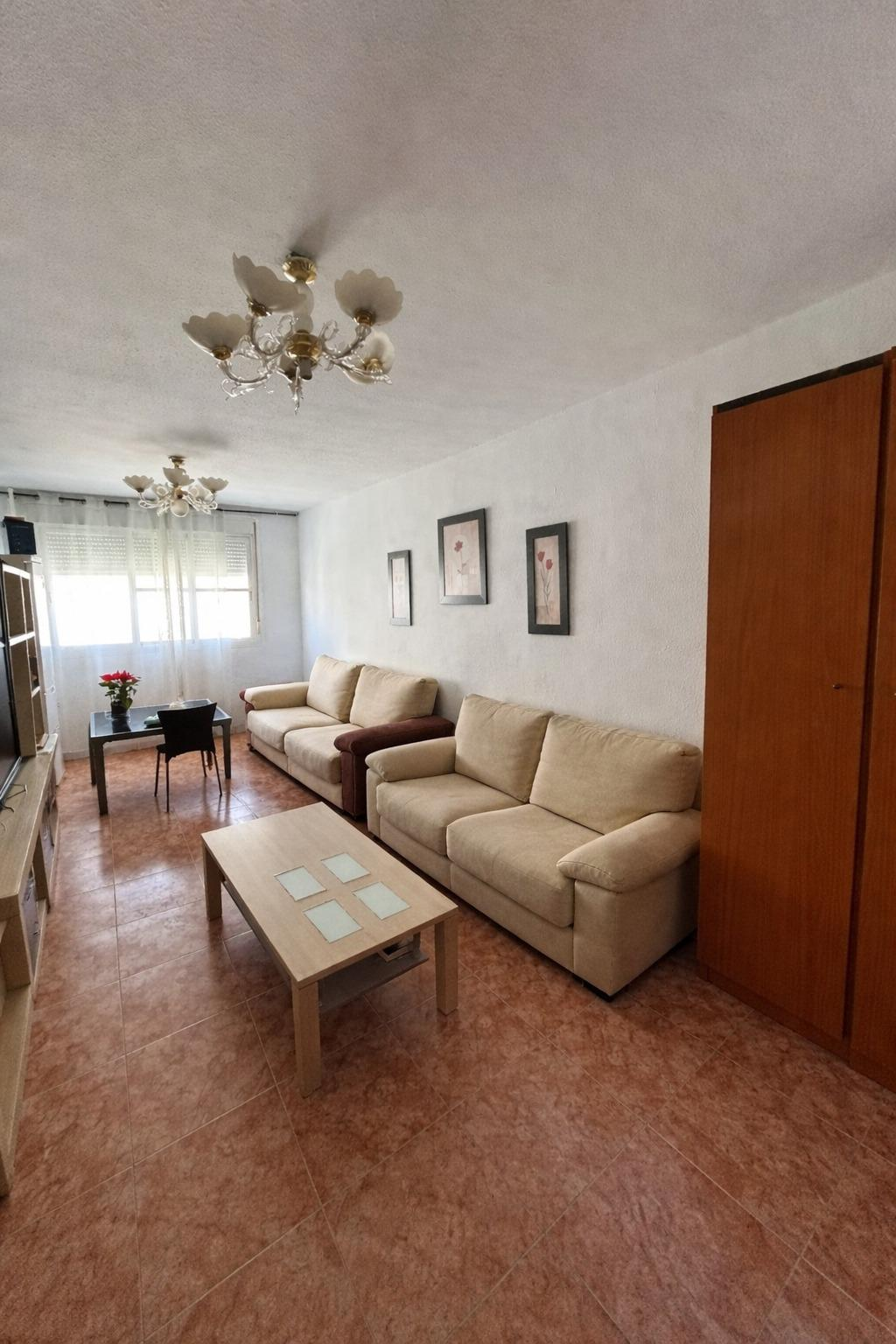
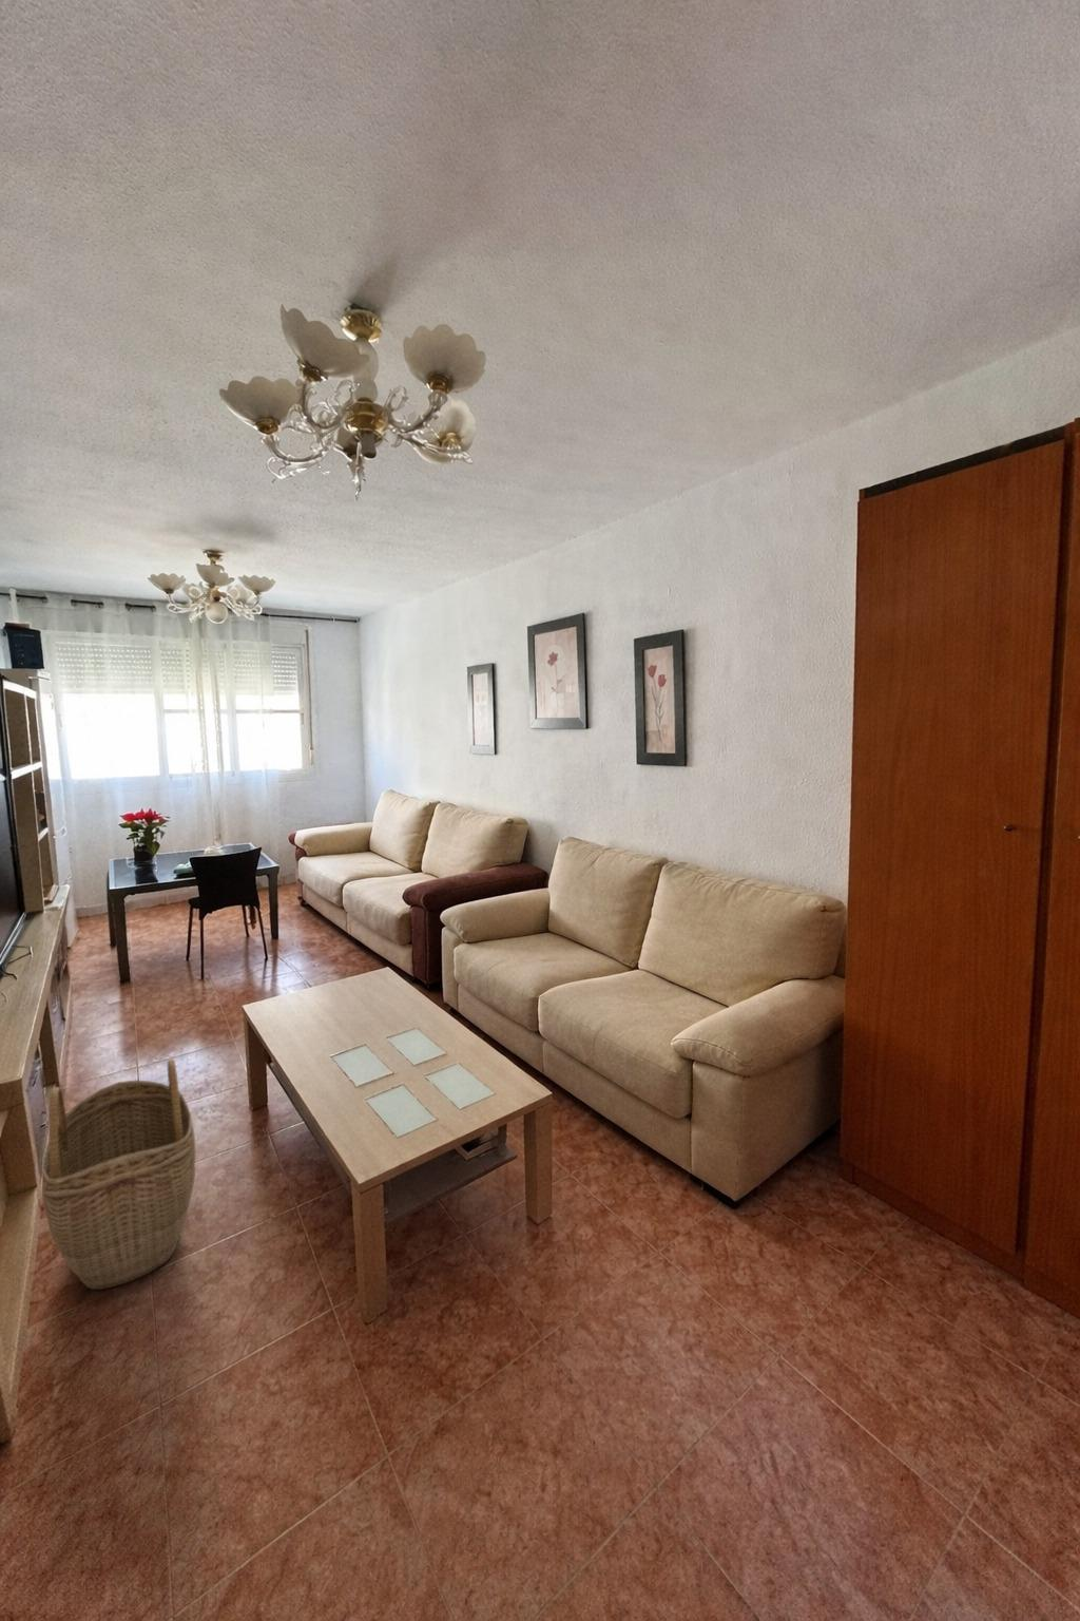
+ woven basket (123, 1161)
